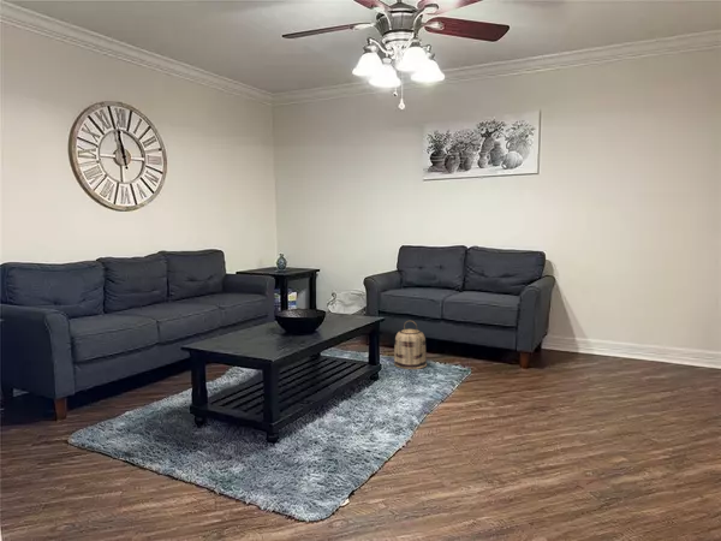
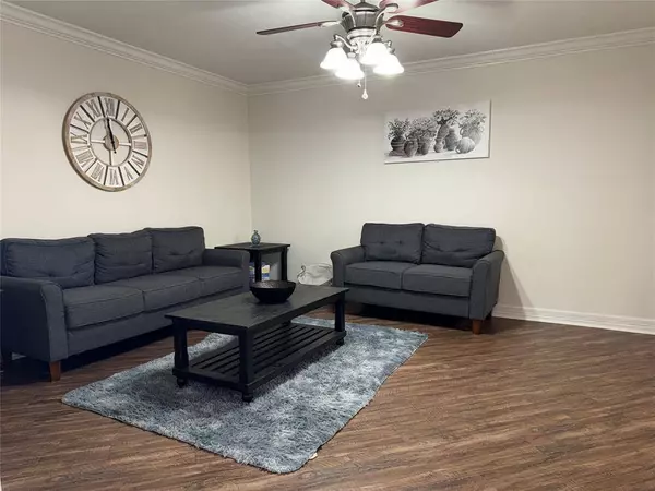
- basket (410, 343)
